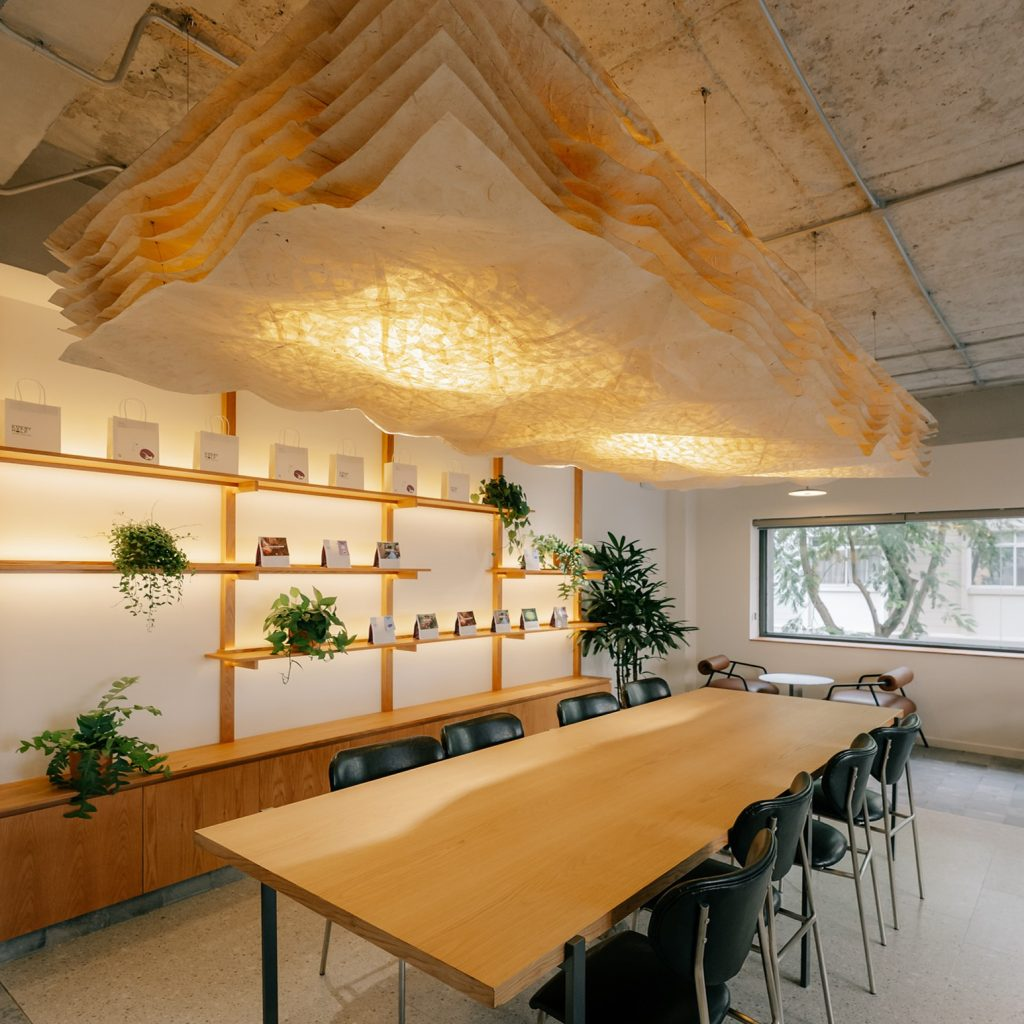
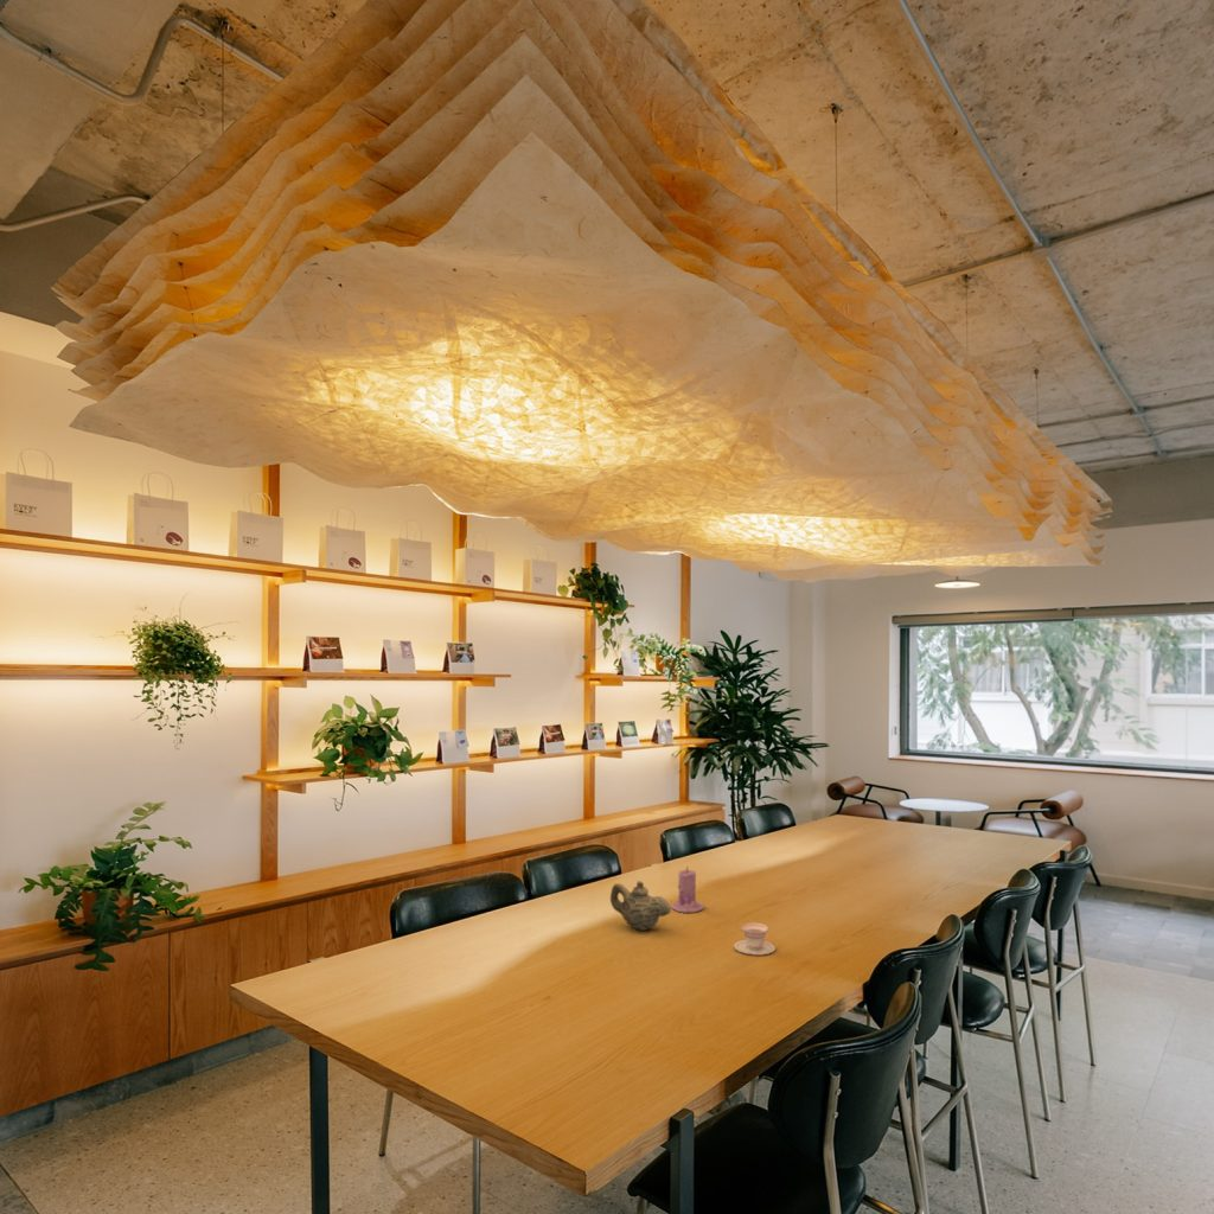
+ candle (688, 886)
+ teacup (754, 938)
+ teapot (639, 903)
